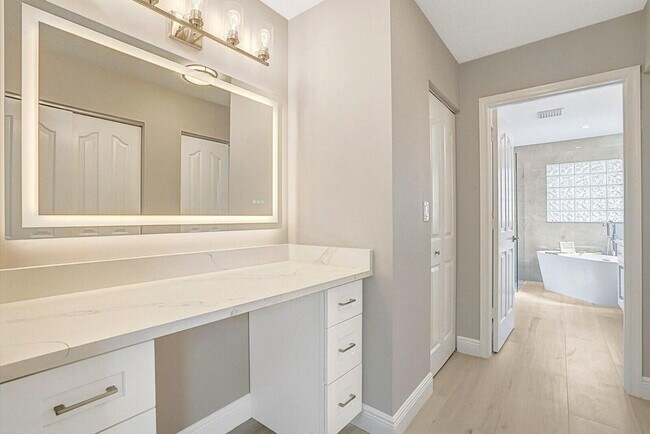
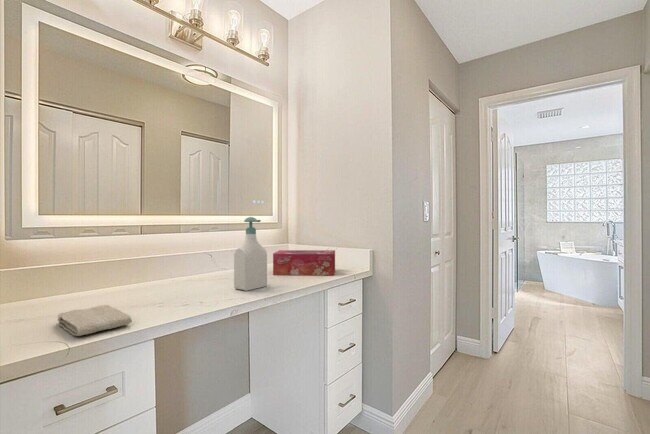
+ washcloth (93, 318)
+ soap bottle (252, 252)
+ tissue box (305, 262)
